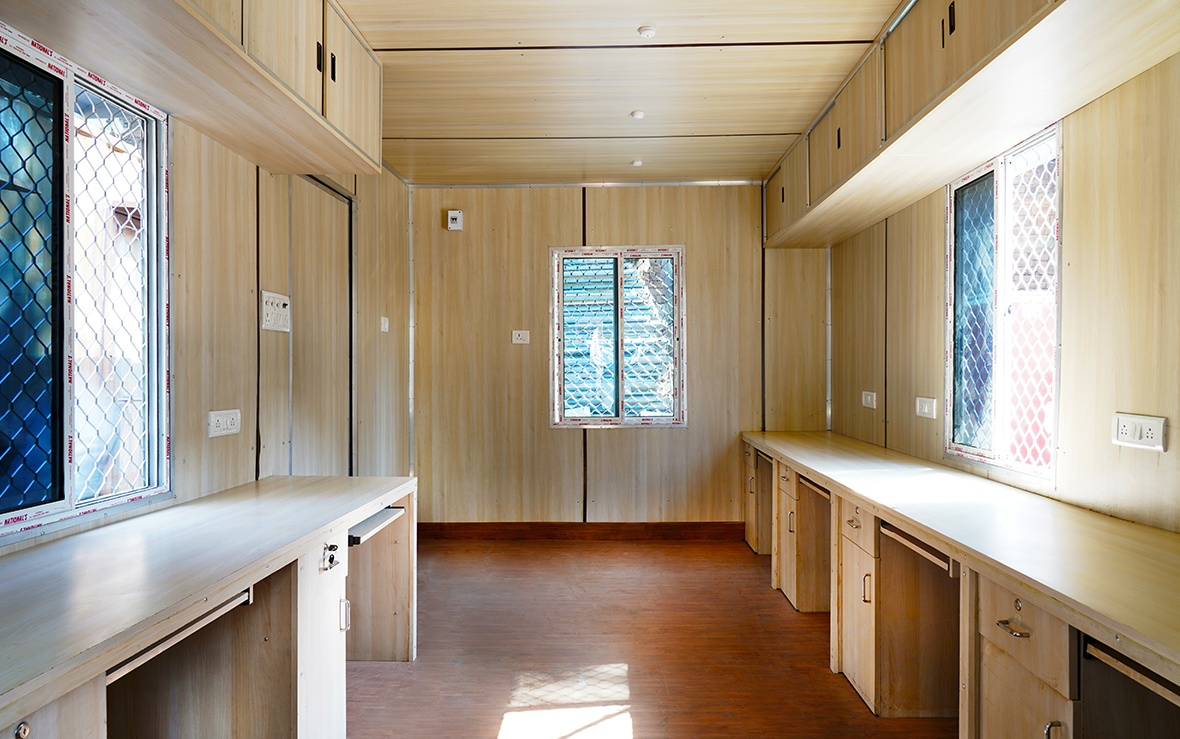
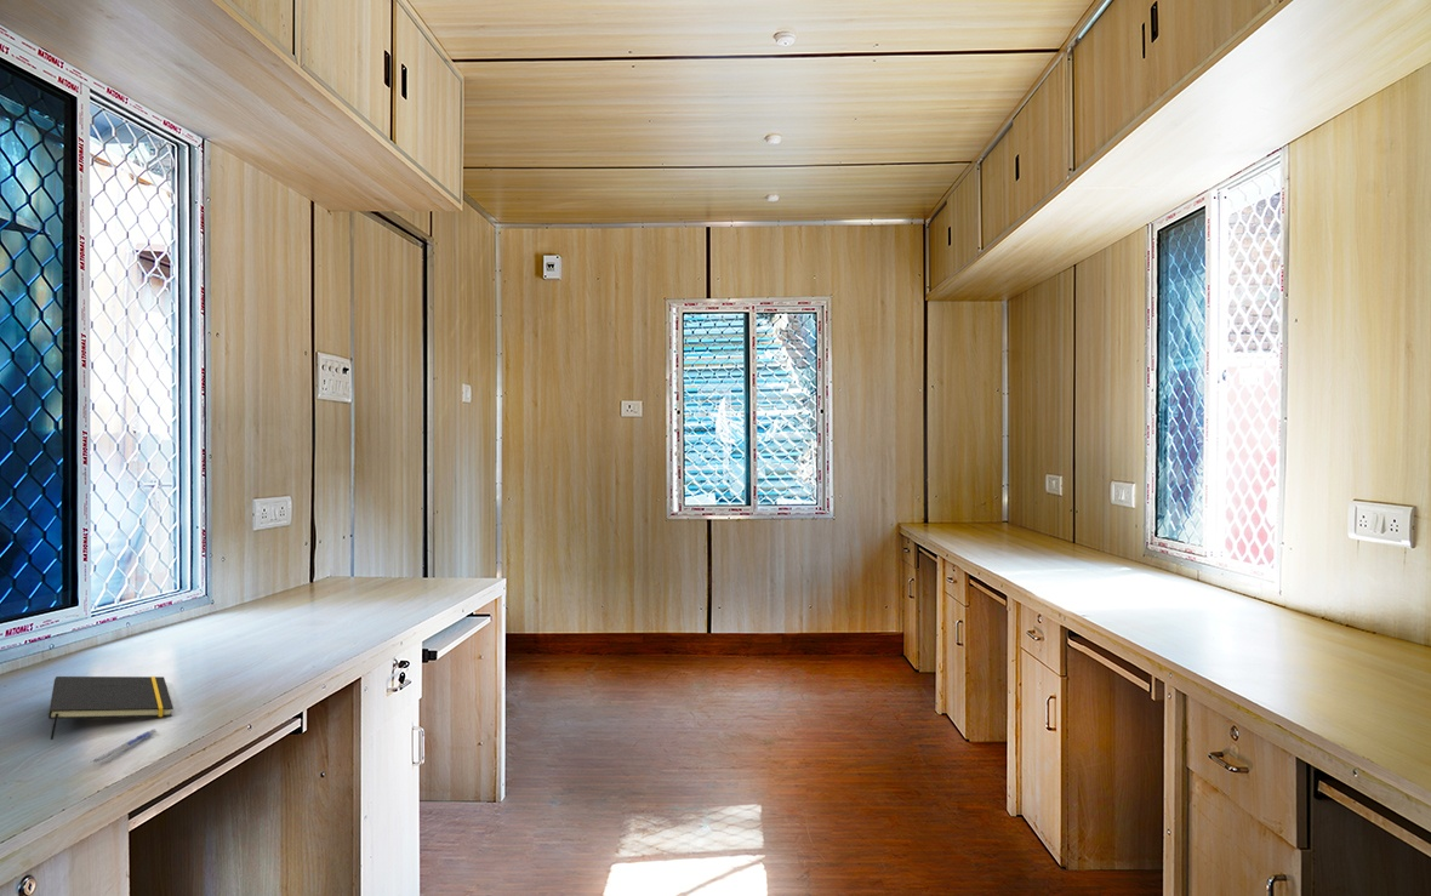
+ pen (125, 744)
+ notepad (112, 695)
